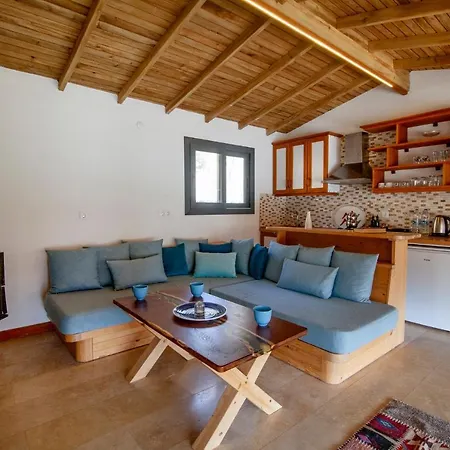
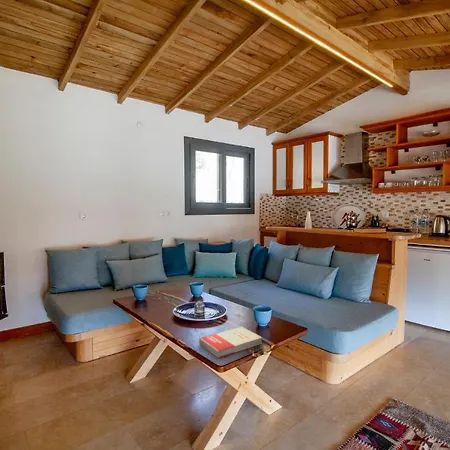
+ book (230, 340)
